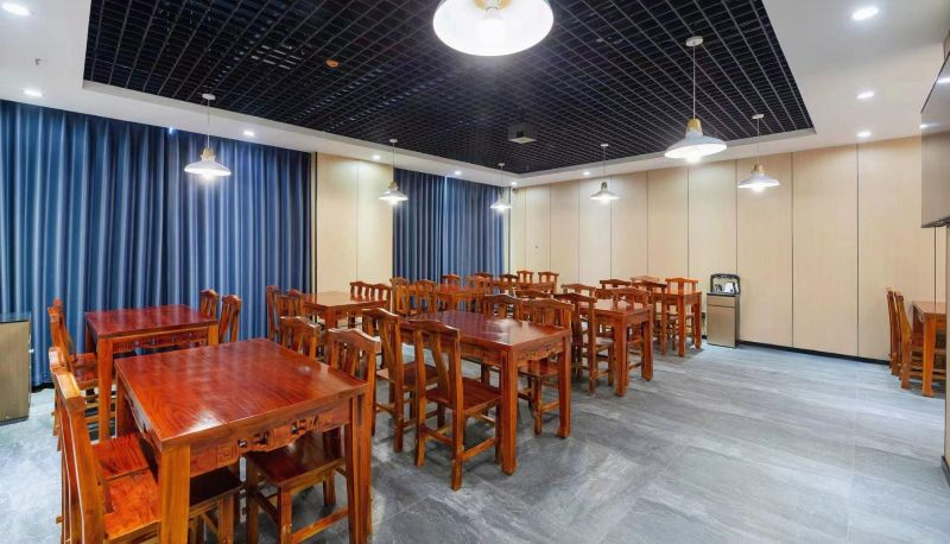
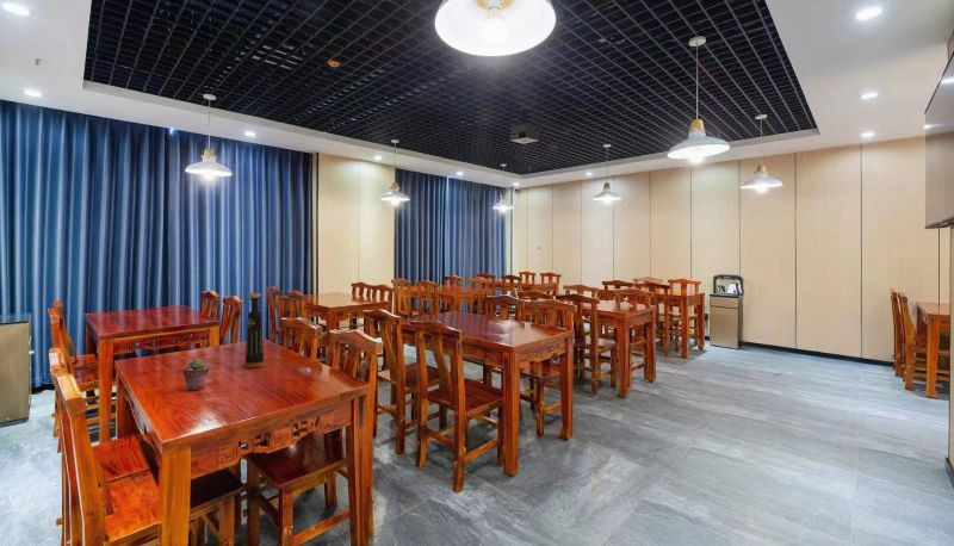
+ potted succulent (196, 373)
+ bottle (254, 329)
